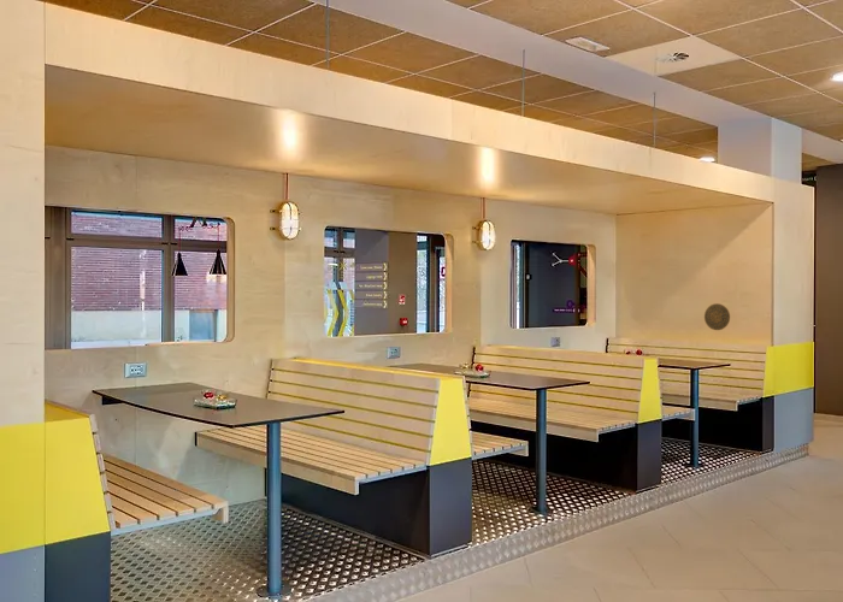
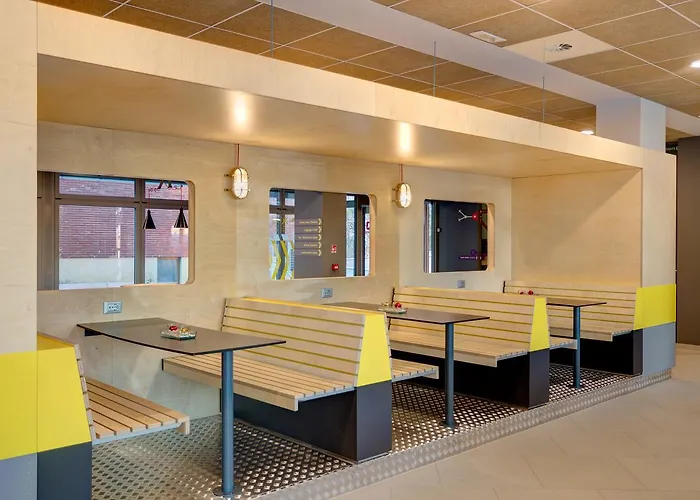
- decorative plate (715, 317)
